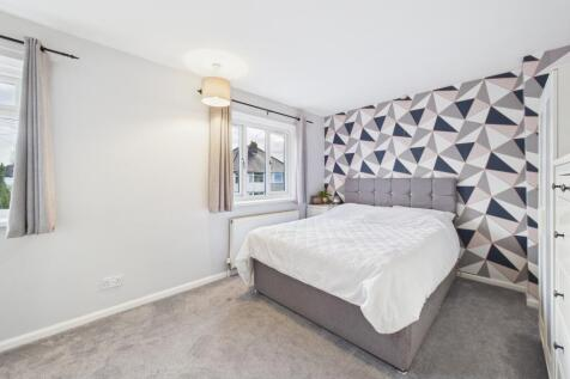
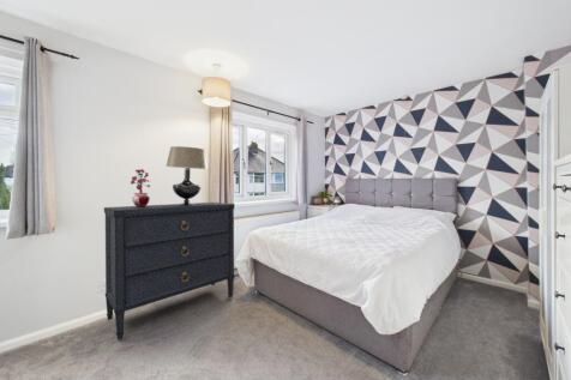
+ dresser (175, 255)
+ table lamp (186, 176)
+ potted plant (142, 186)
